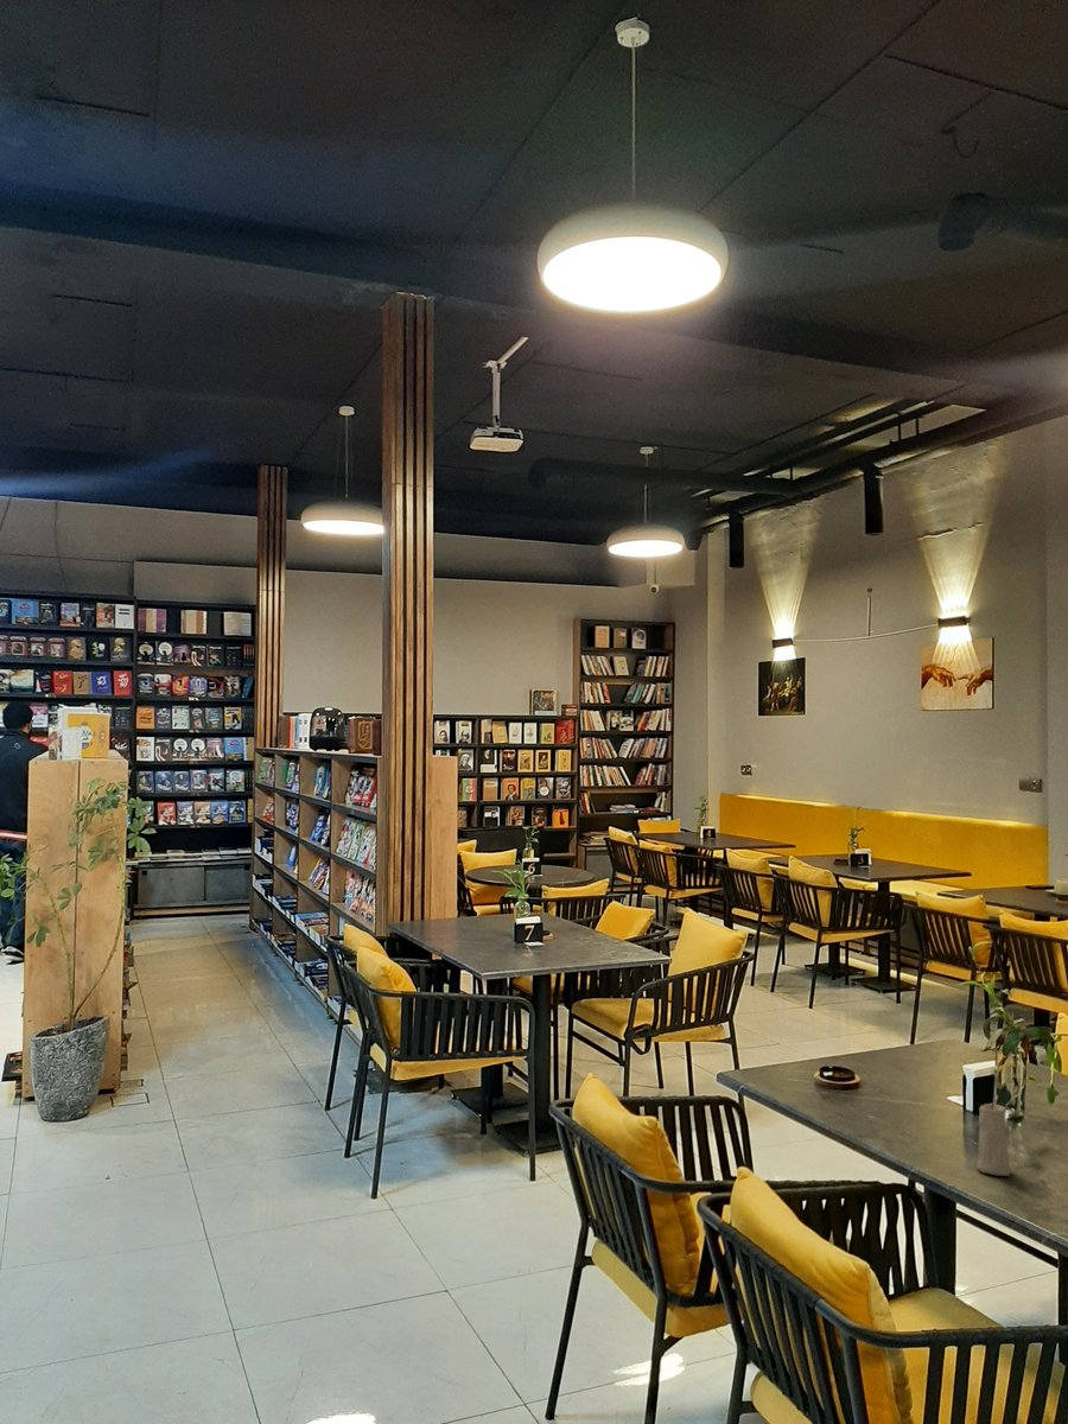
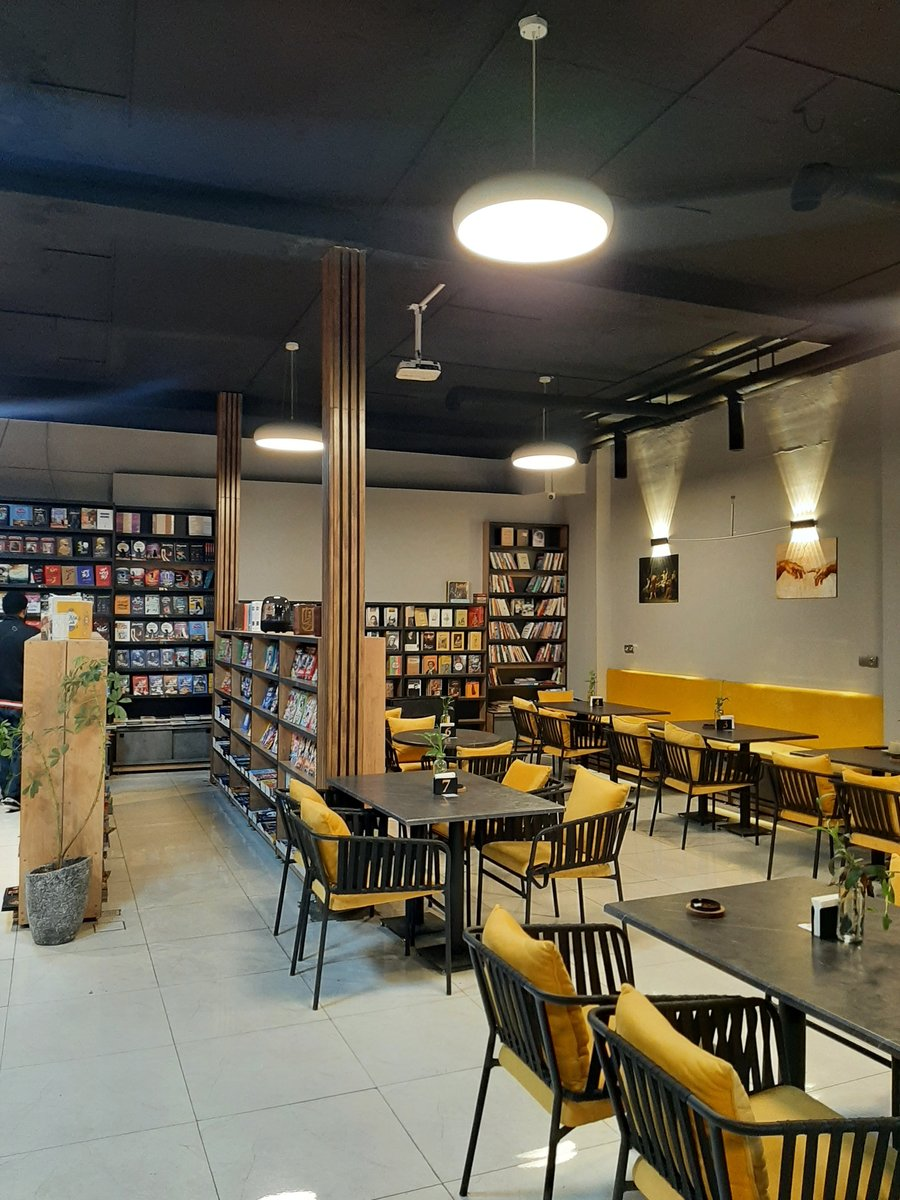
- candle (993, 1134)
